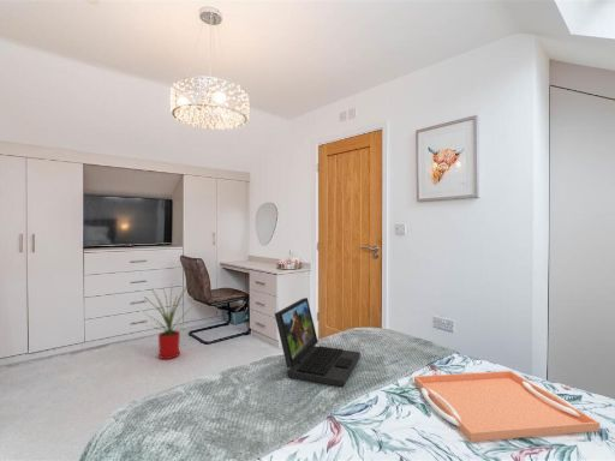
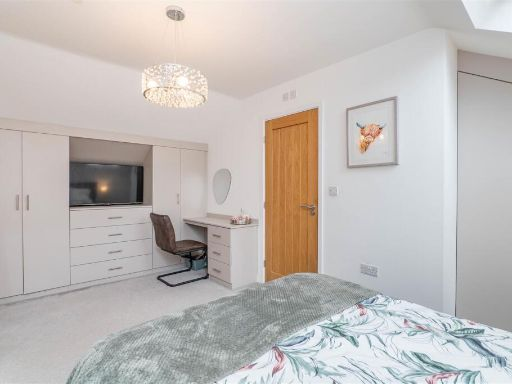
- house plant (168, 319)
- laptop (316, 336)
- serving tray (494, 400)
